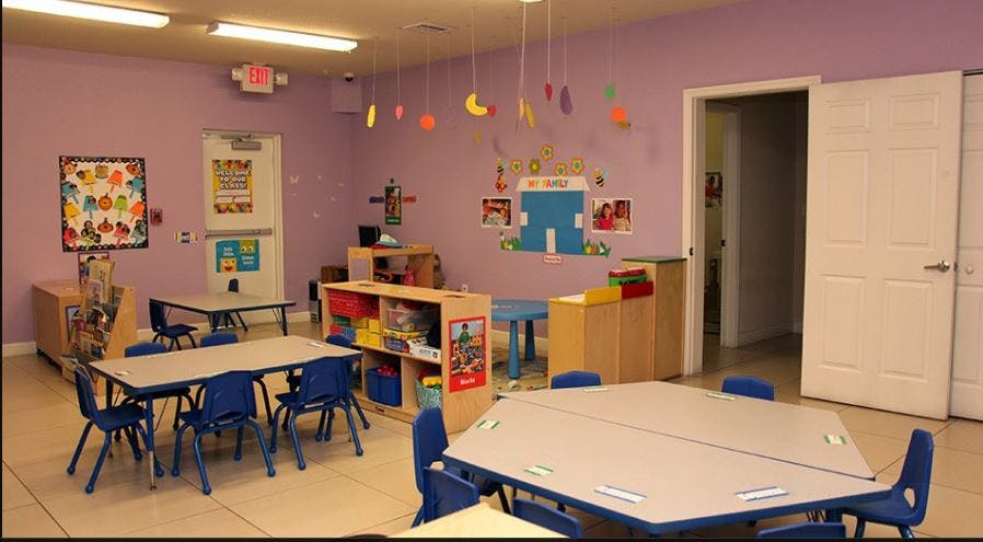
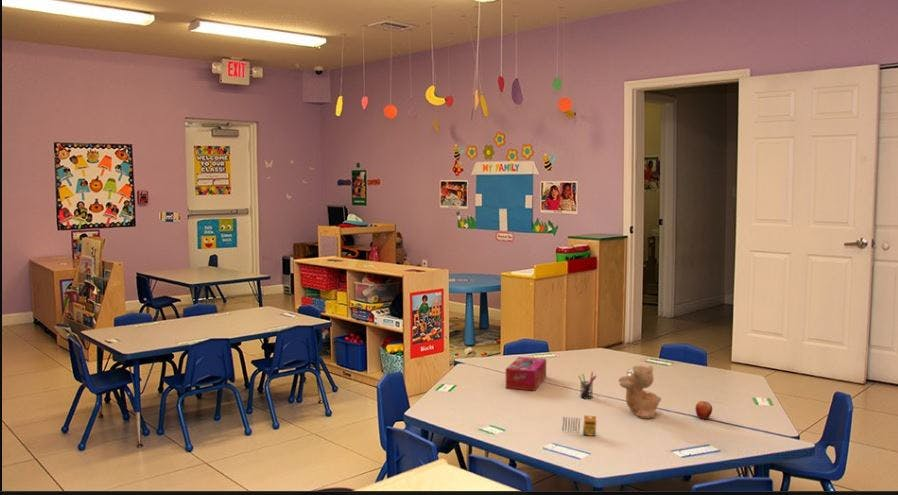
+ teddy bear (639, 389)
+ crayon (579, 424)
+ tissue box (526, 372)
+ apple (703, 409)
+ pen holder (586, 384)
